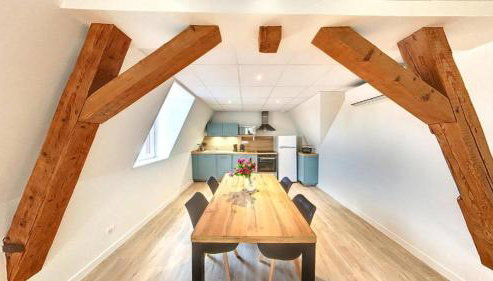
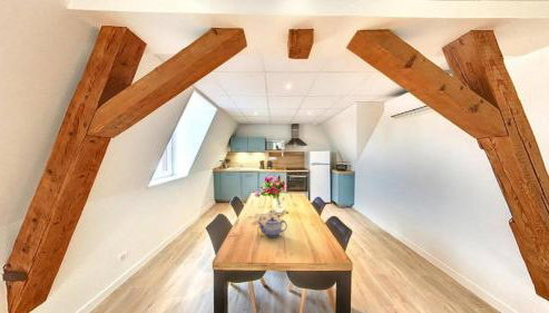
+ teapot (272, 226)
